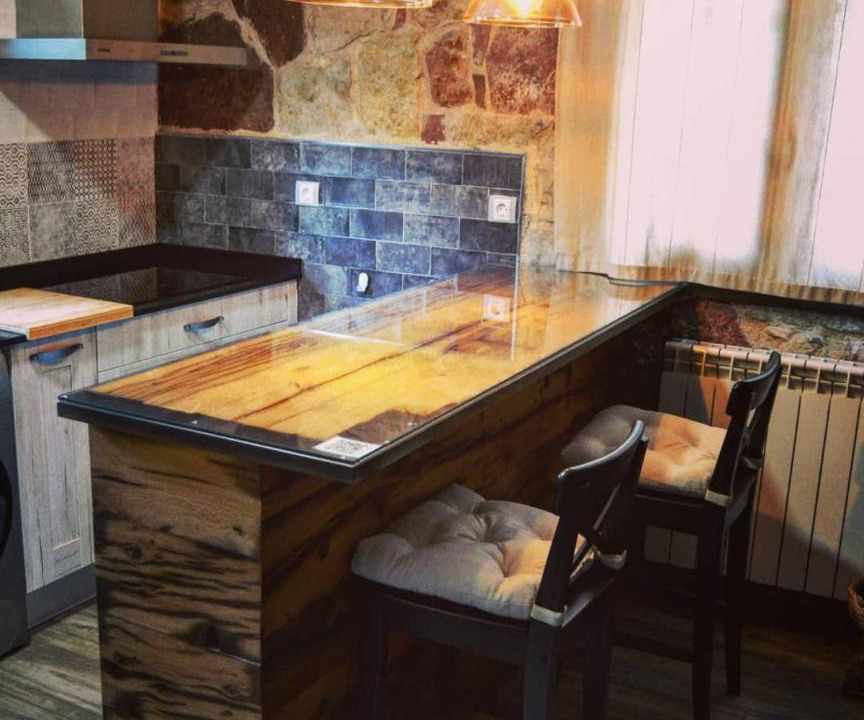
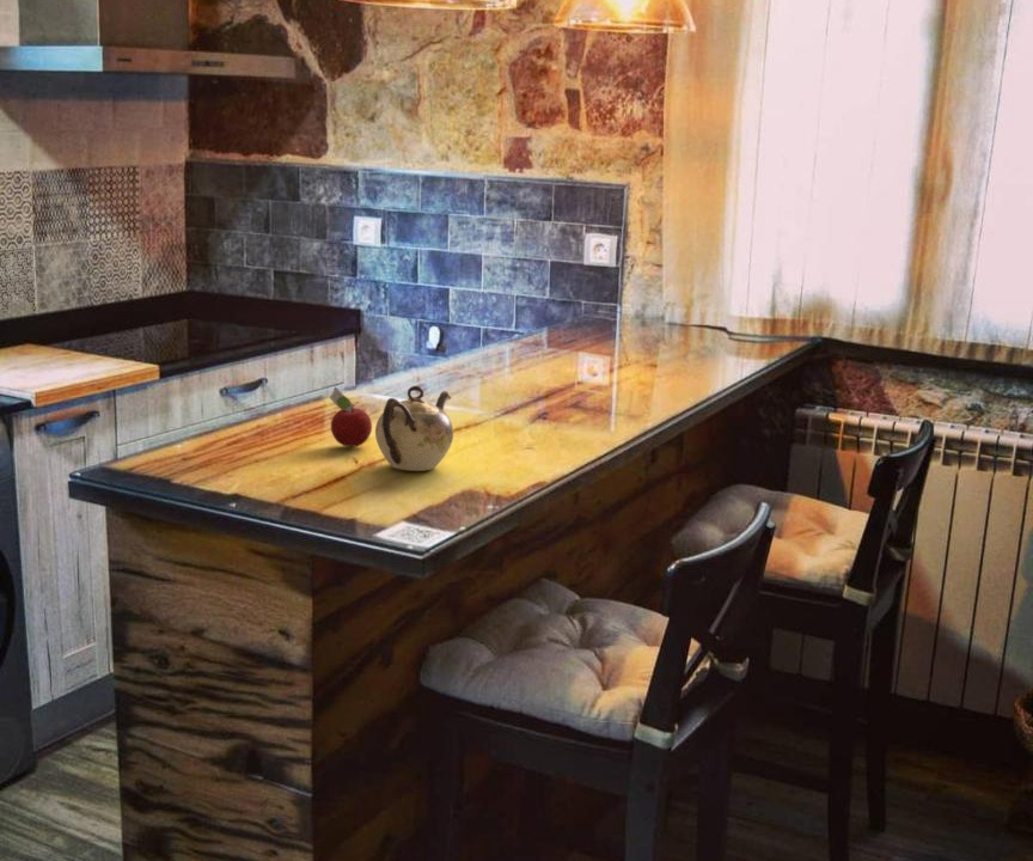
+ teapot (417, 425)
+ fruit (346, 417)
